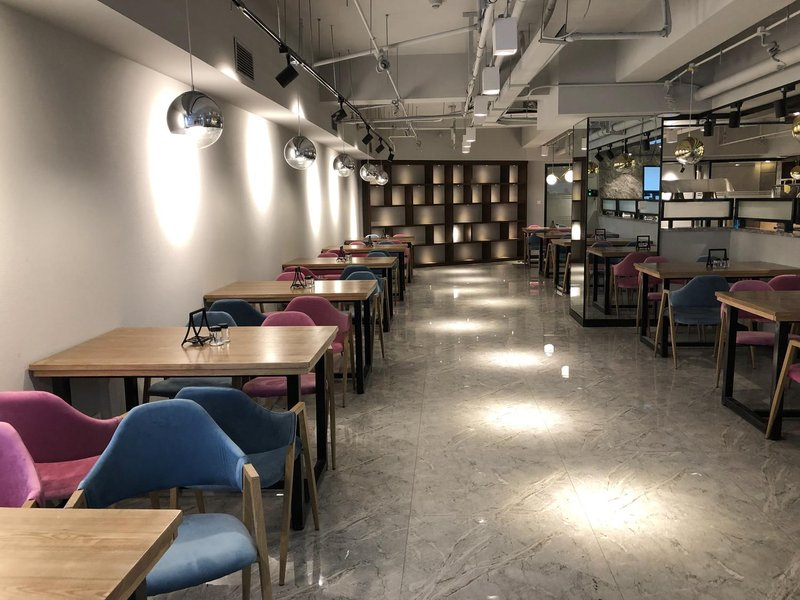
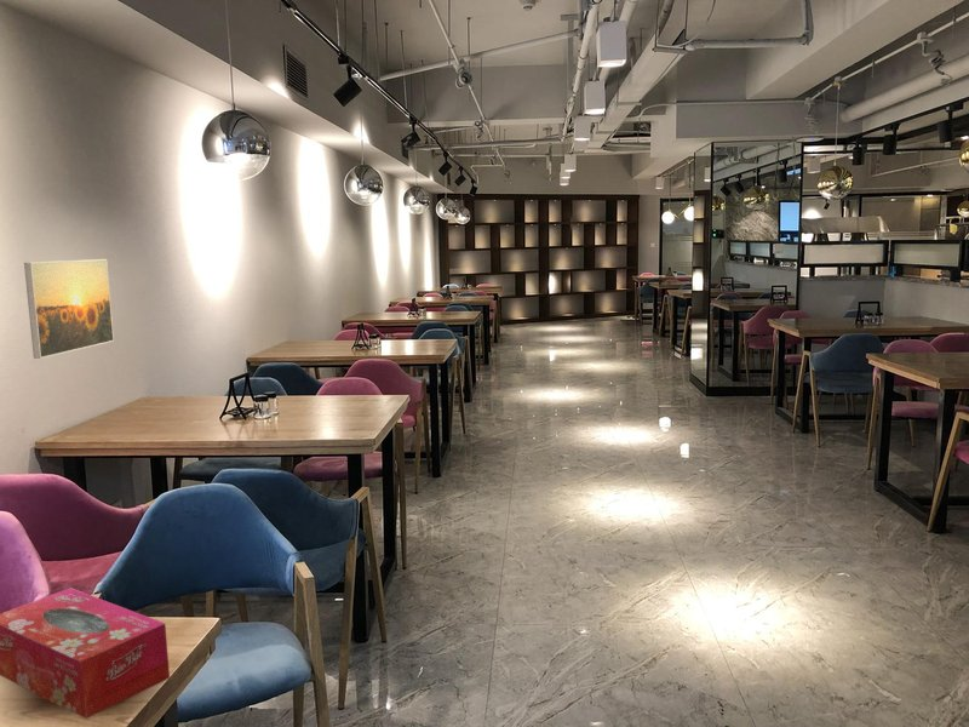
+ tissue box (78, 647)
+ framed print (73, 304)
